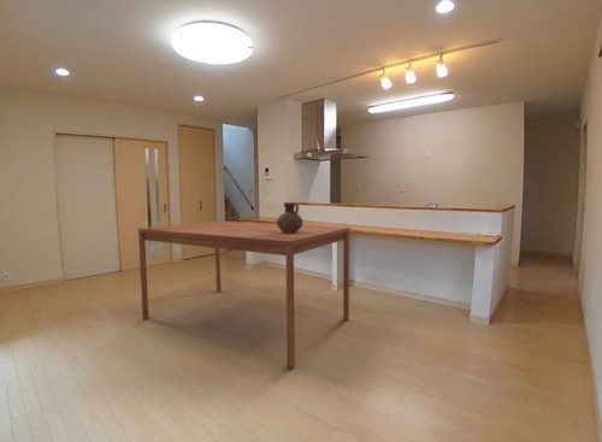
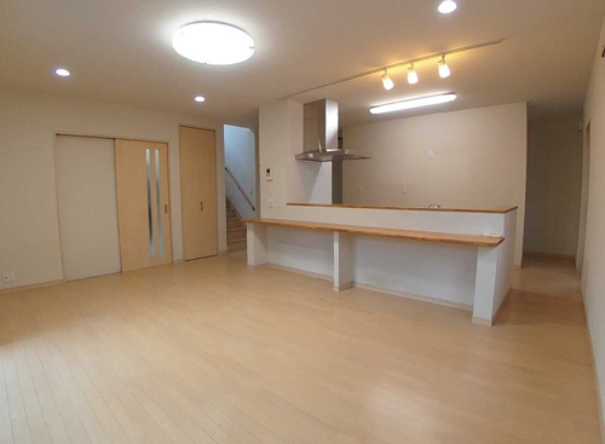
- dining table (244, 251)
- ceramic jug (289, 217)
